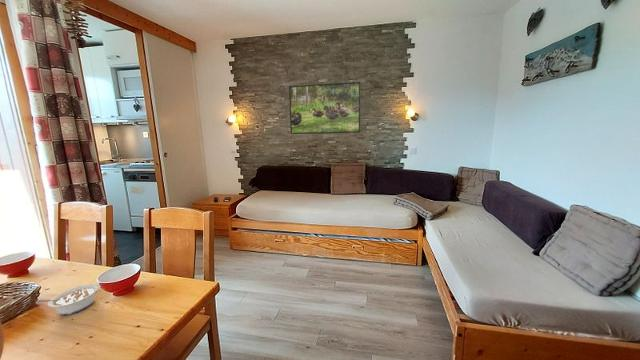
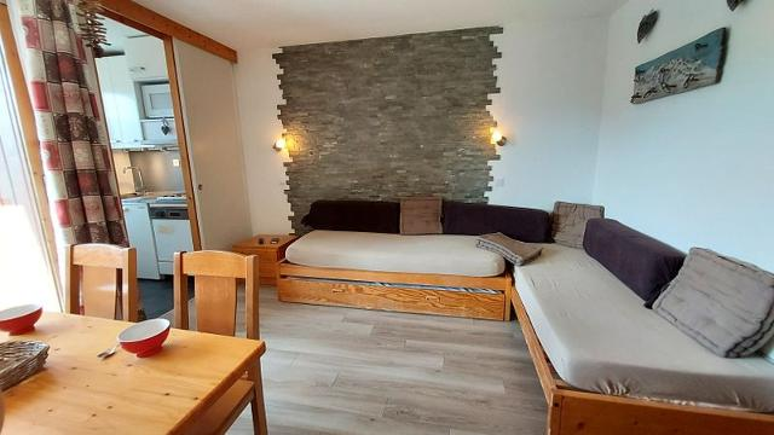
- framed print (324, 109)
- legume (73, 300)
